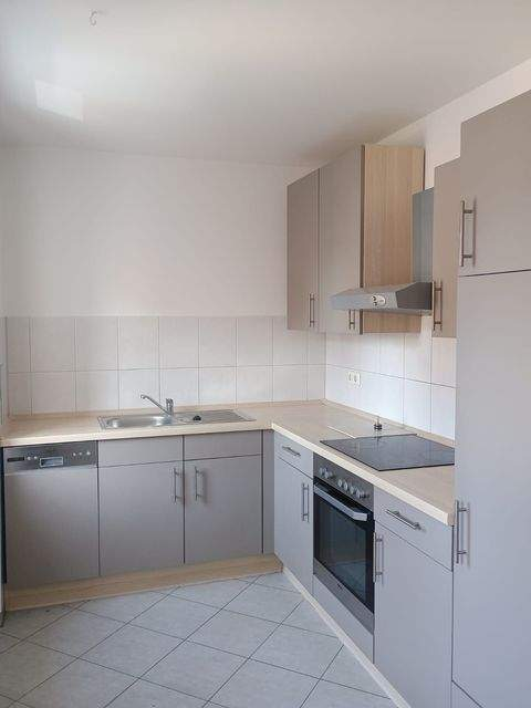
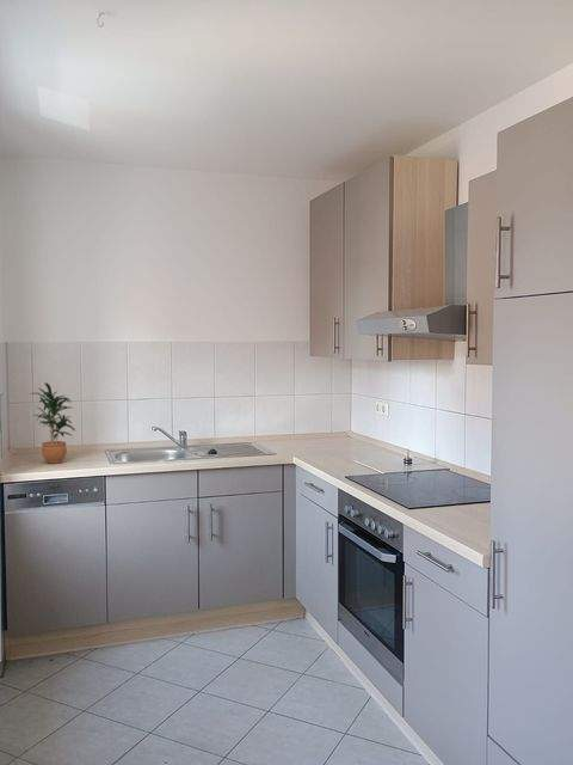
+ potted plant (54, 422)
